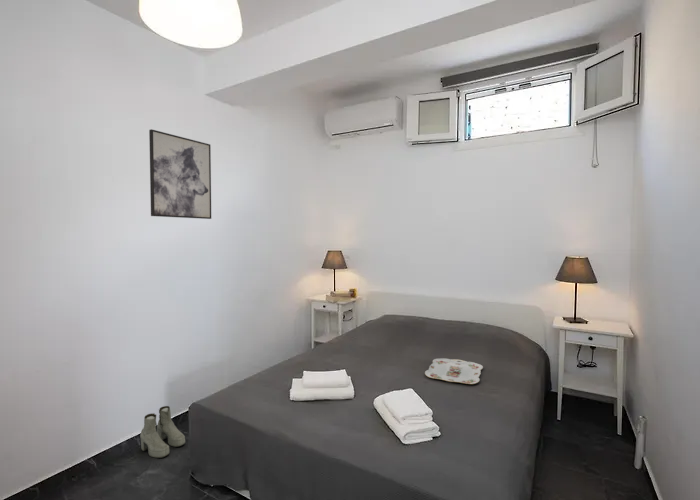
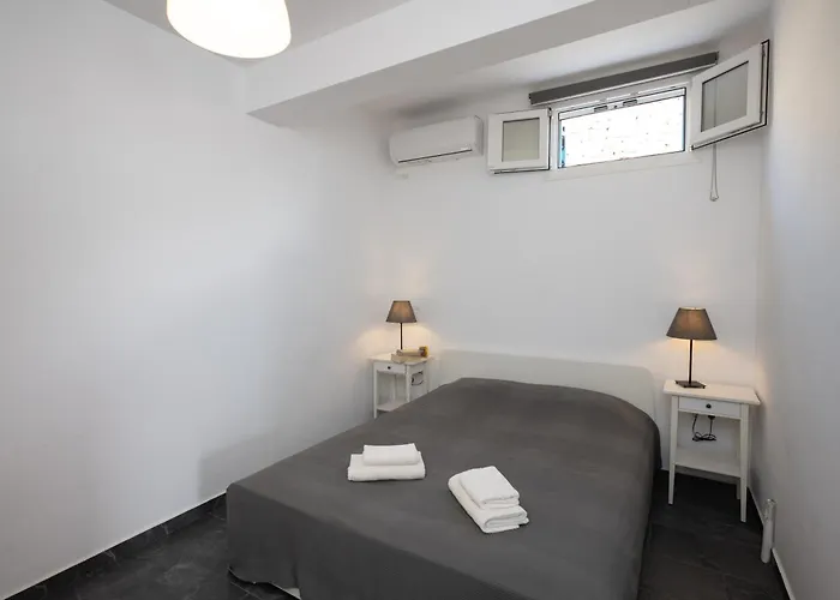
- boots (162, 429)
- wall art (182, 177)
- serving tray (454, 370)
